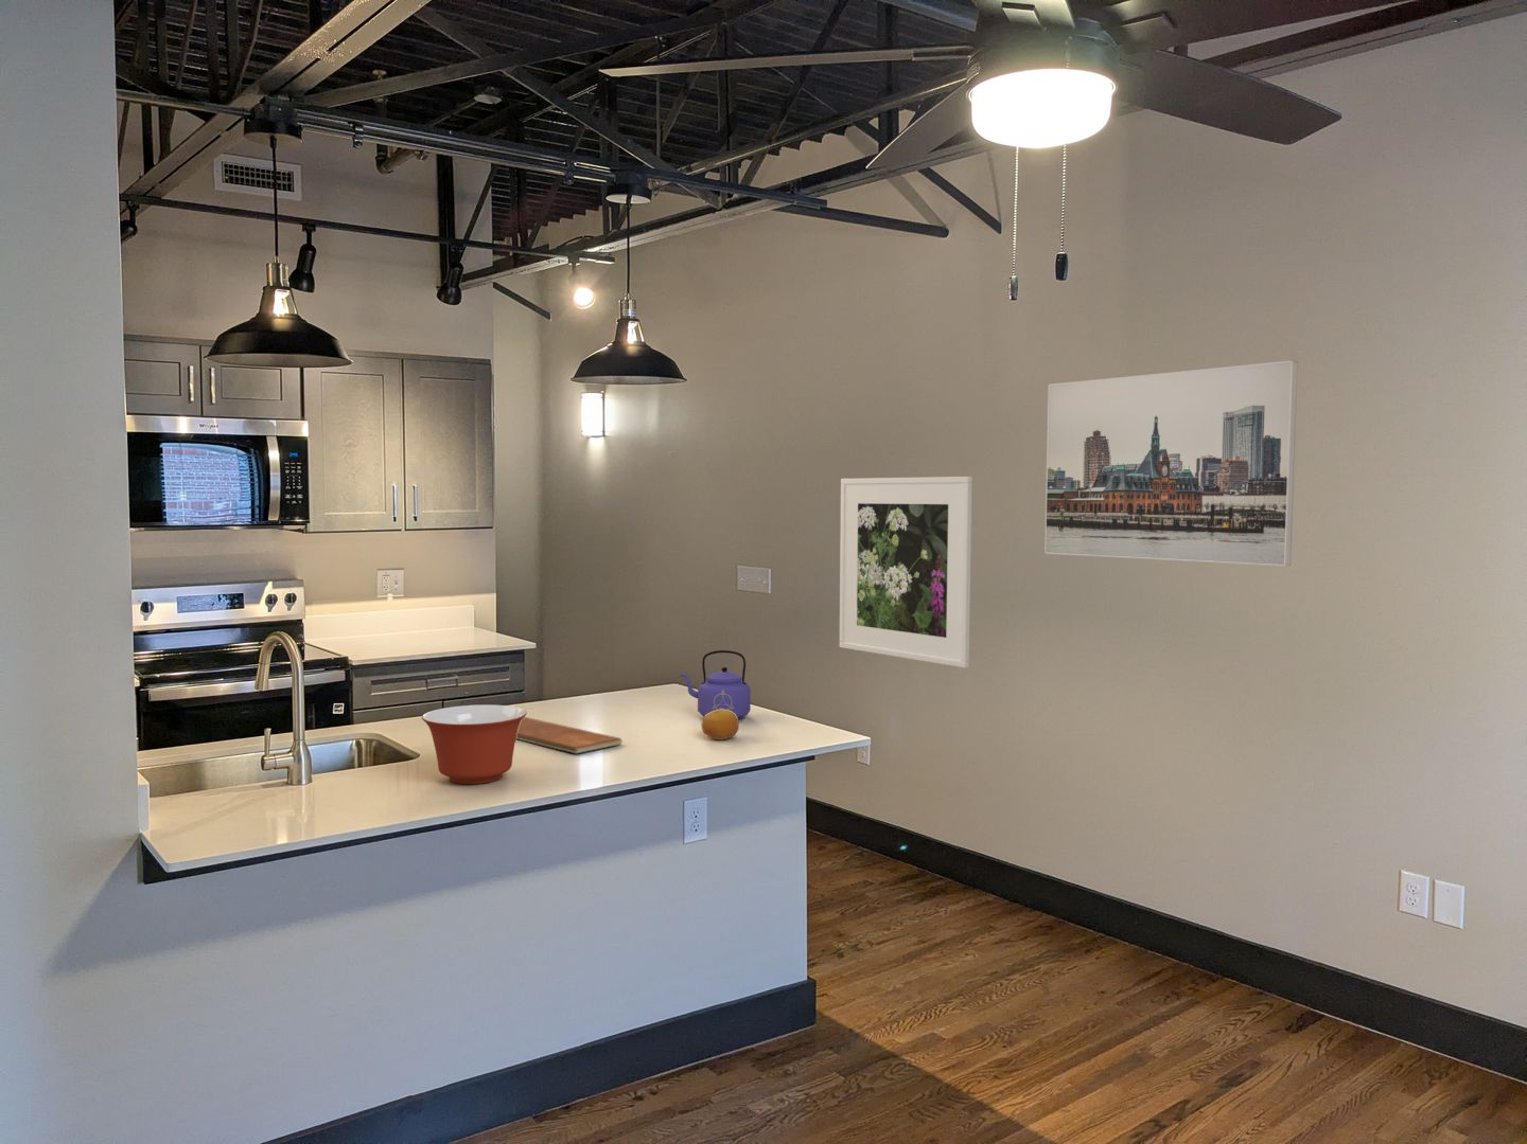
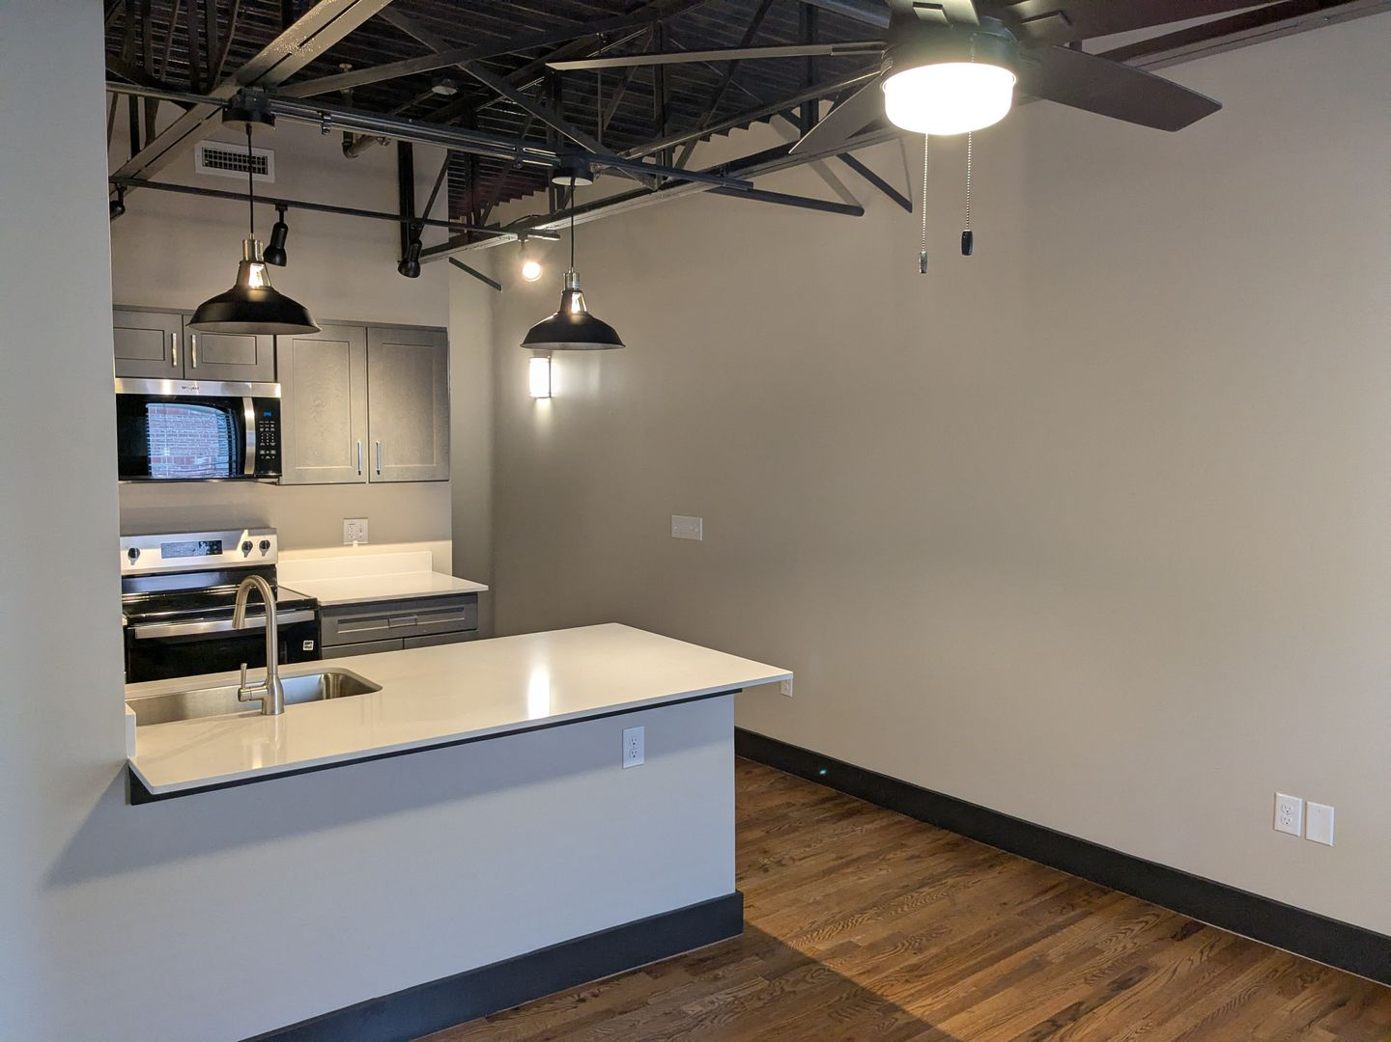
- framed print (1158, 466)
- kettle (714, 684)
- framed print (901, 567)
- fruit (720, 723)
- mixing bowl (475, 746)
- chopping board (543, 732)
